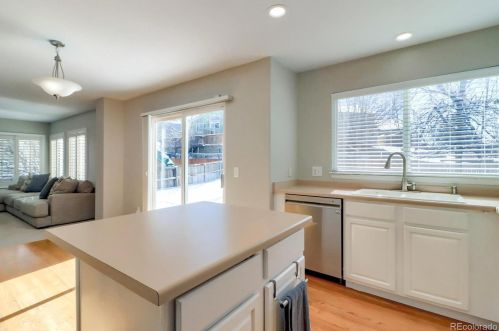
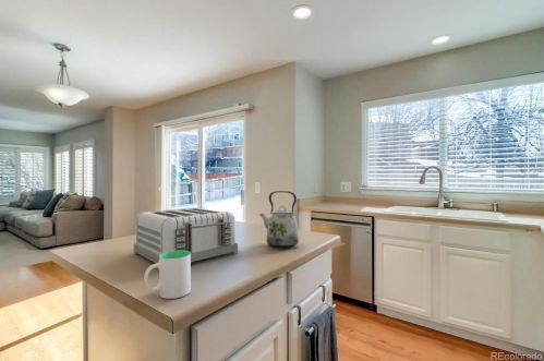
+ toaster (188, 232)
+ kettle (277, 217)
+ mug (168, 275)
